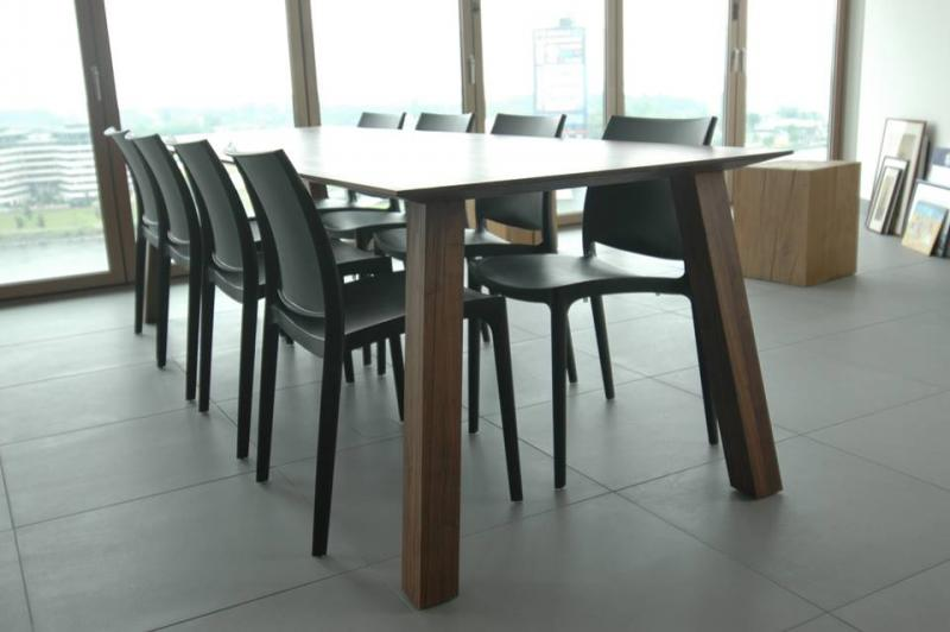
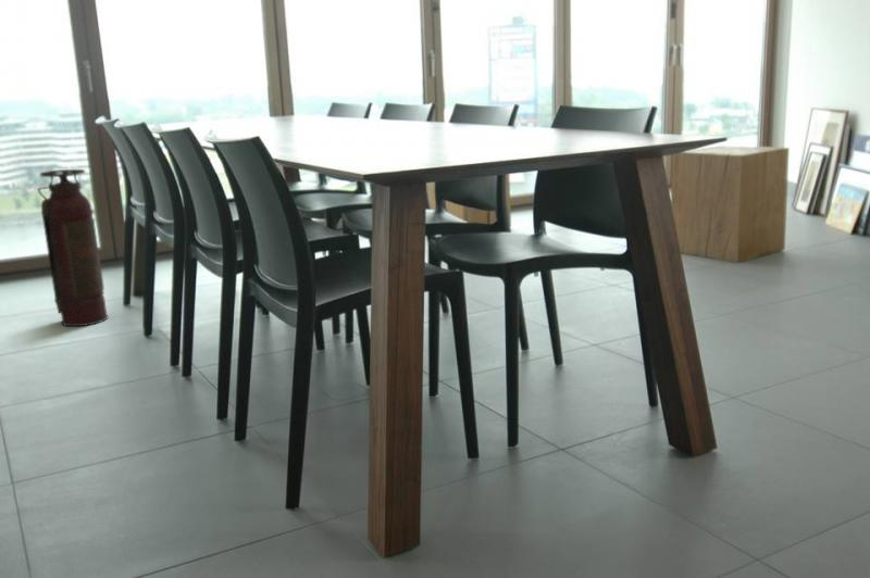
+ fire extinguisher (71, 248)
